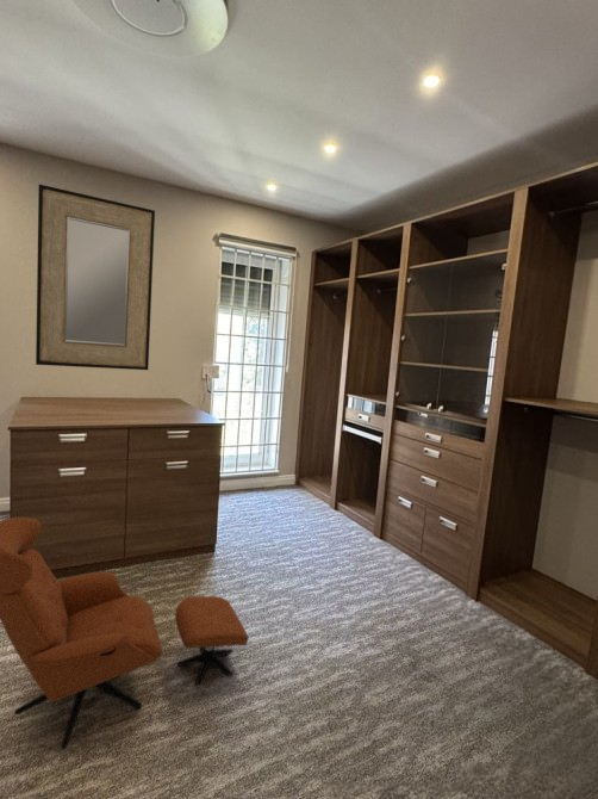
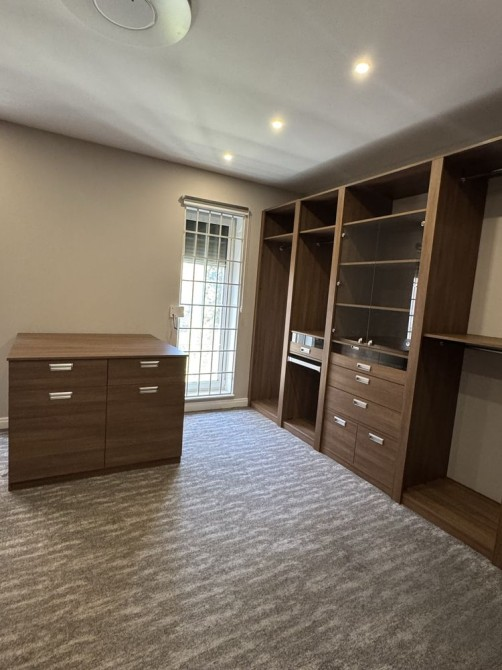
- home mirror (96, 284)
- armchair (130, 603)
